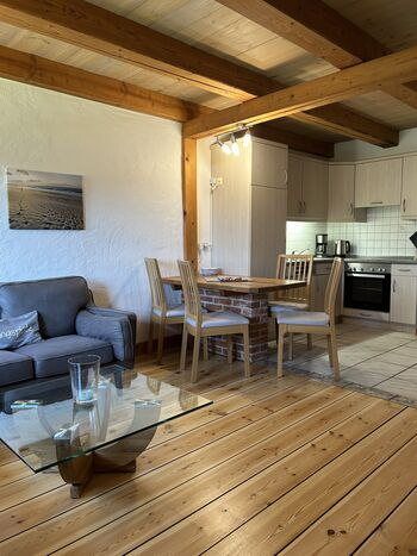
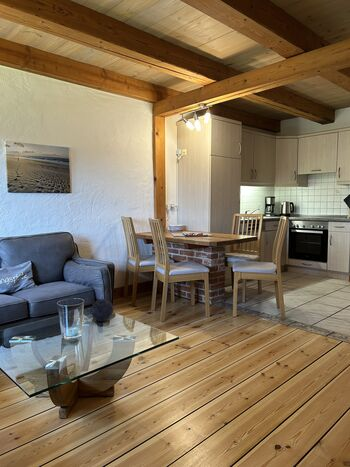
+ decorative orb (102, 310)
